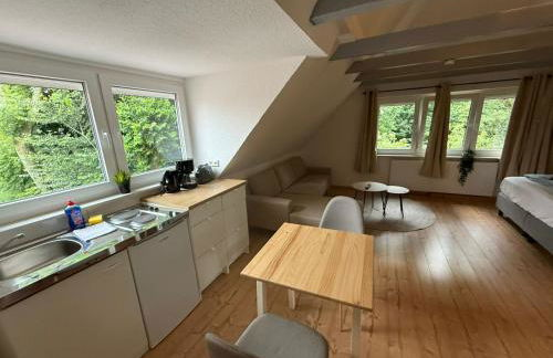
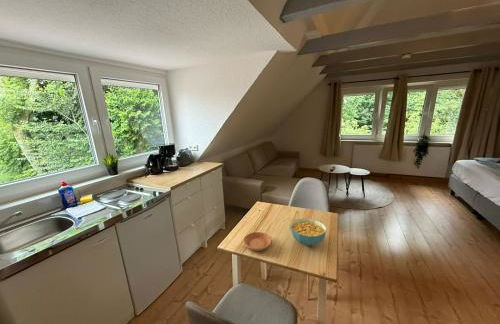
+ saucer (257, 241)
+ cereal bowl (307, 234)
